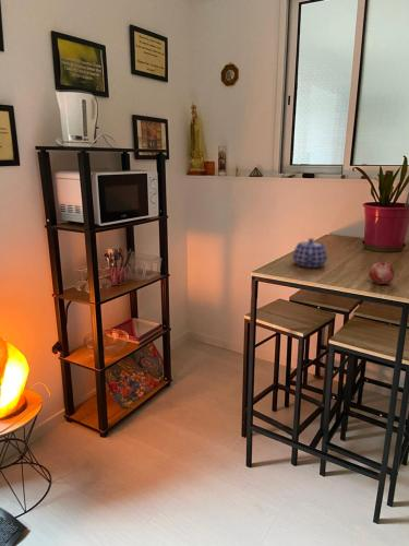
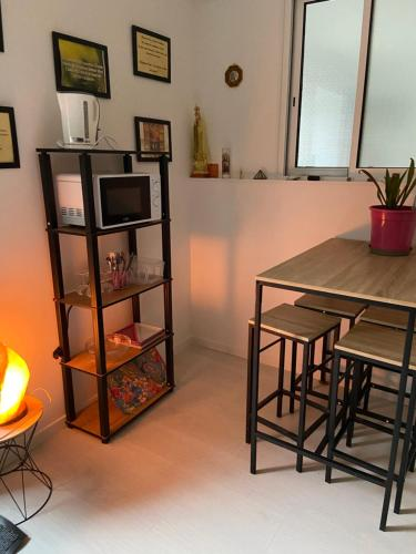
- fruit (381, 270)
- teapot (310, 251)
